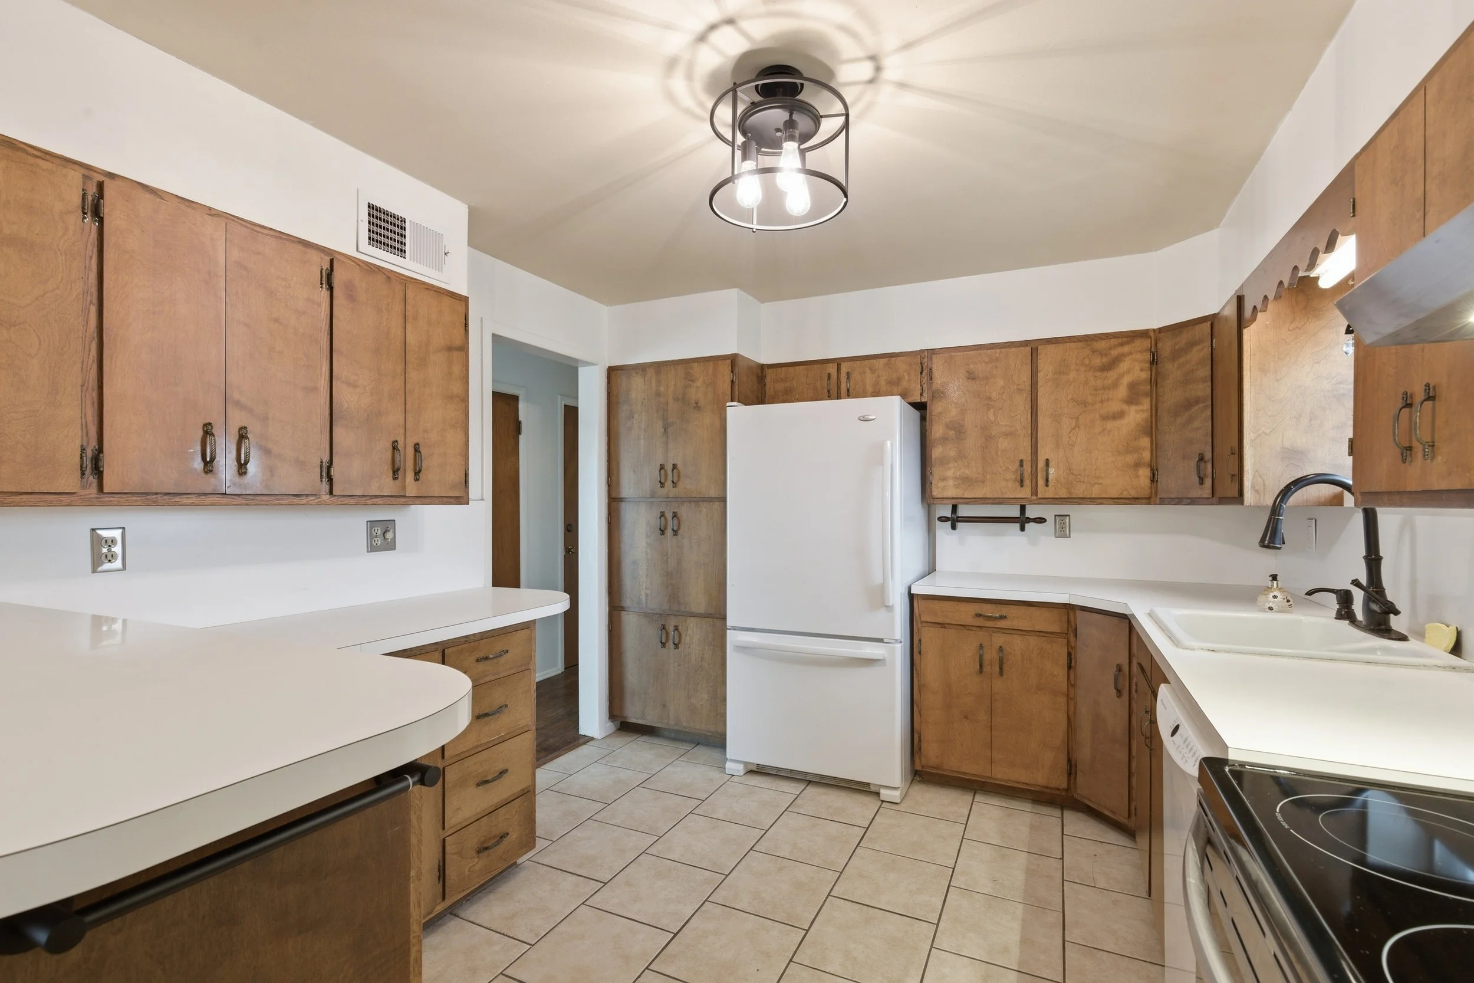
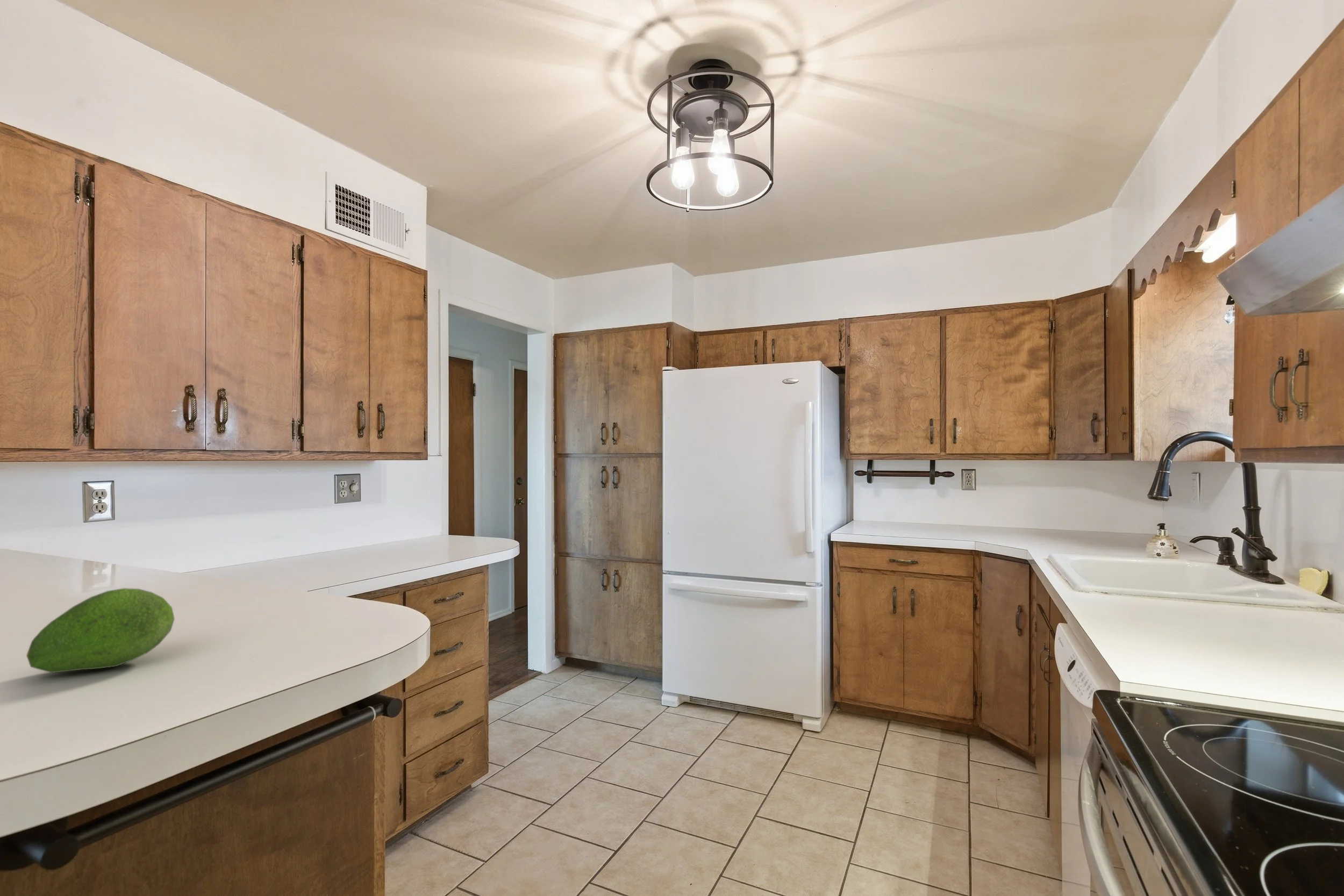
+ fruit (104, 628)
